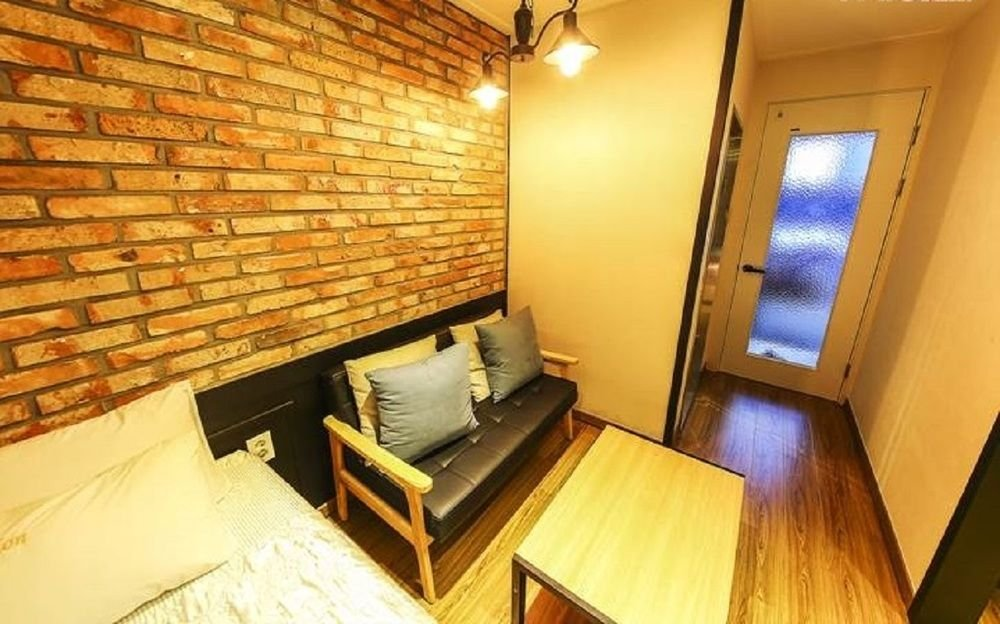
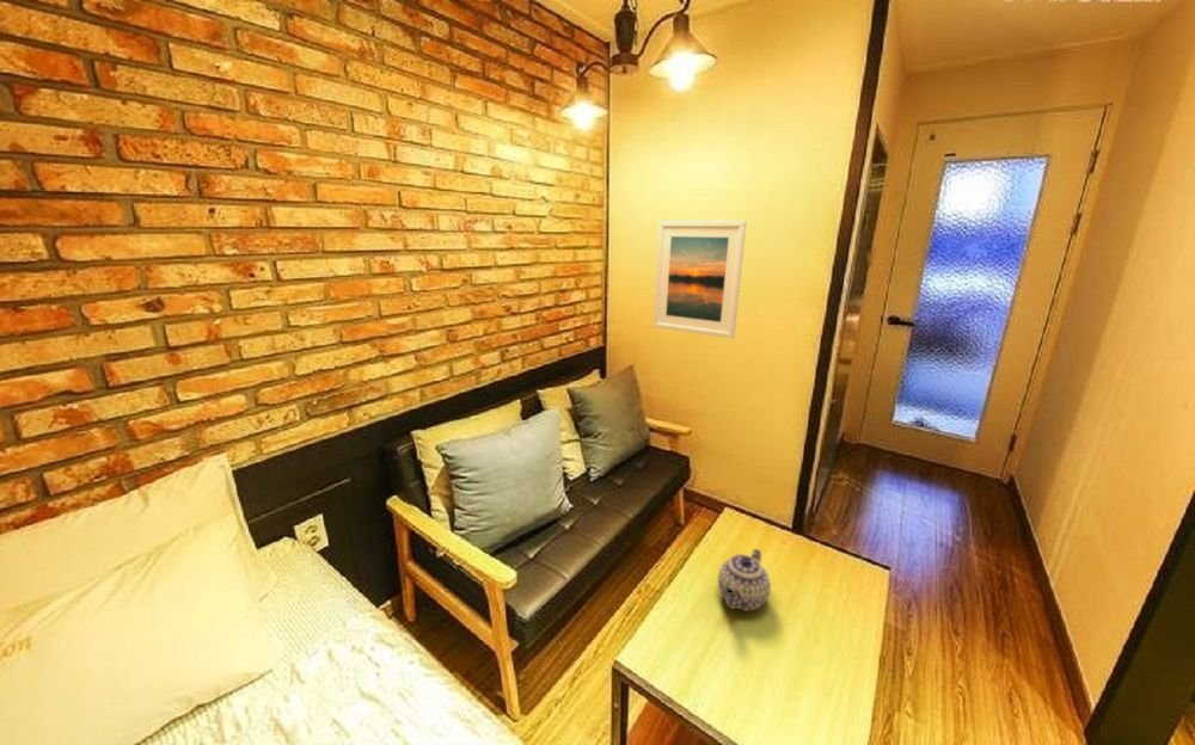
+ teapot (743, 578)
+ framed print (695, 278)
